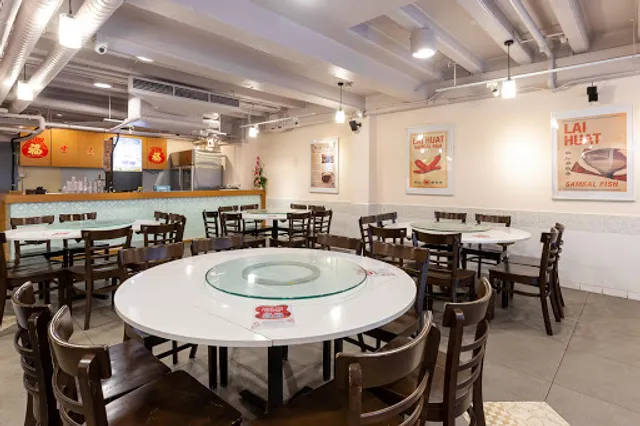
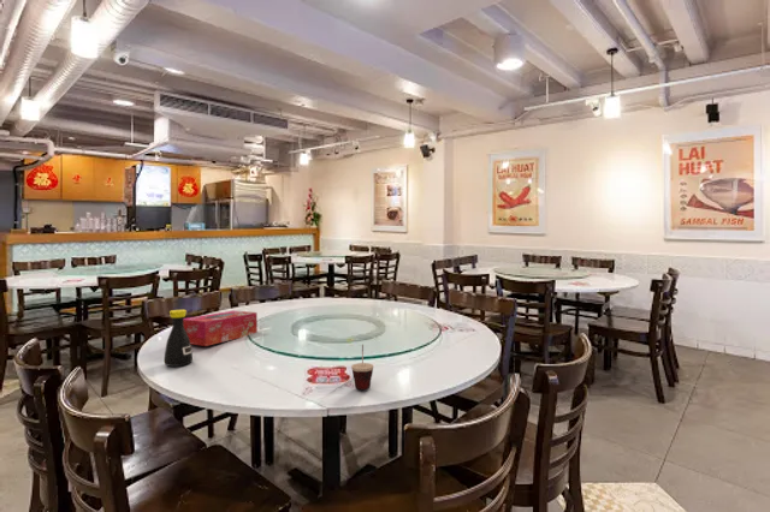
+ bottle (178, 337)
+ tissue box (220, 326)
+ cup (362, 367)
